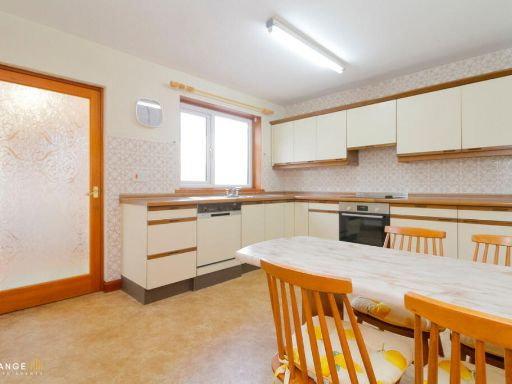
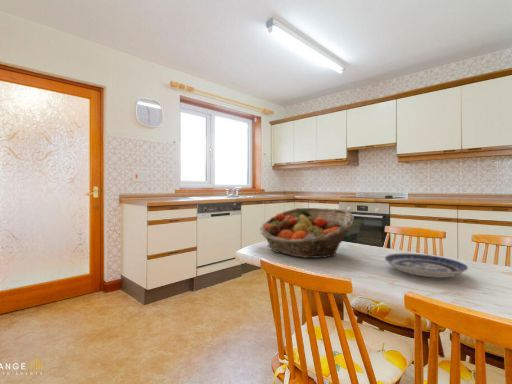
+ fruit basket (304, 229)
+ plate (423, 266)
